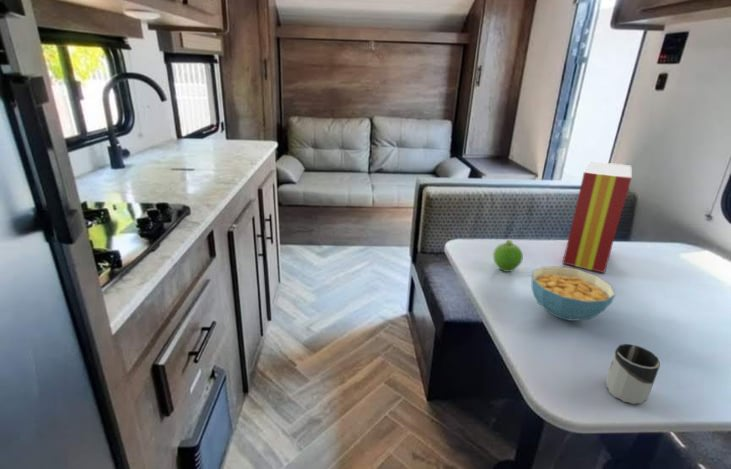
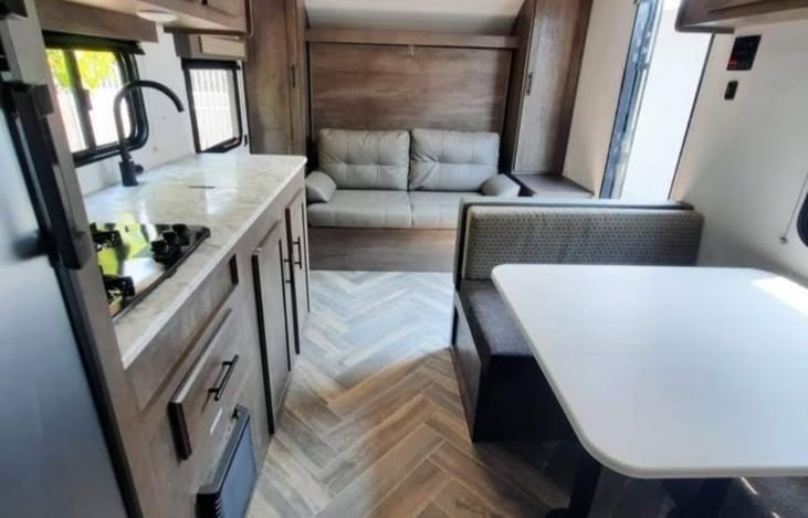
- cup (632, 370)
- fruit (507, 255)
- cereal box (596, 214)
- cereal bowl (567, 298)
